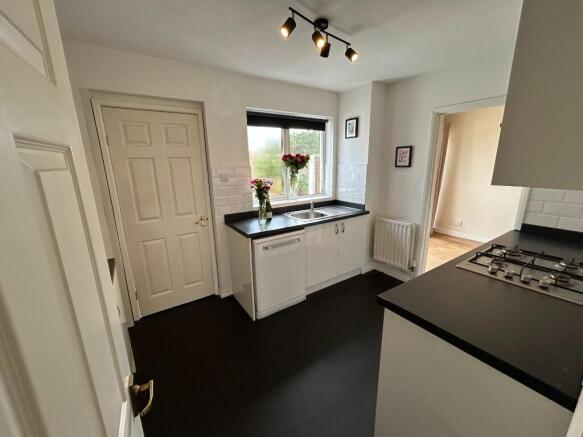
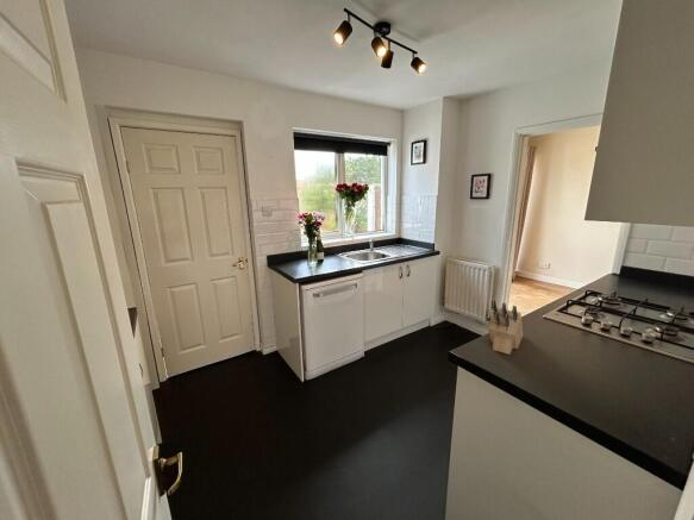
+ knife block (506, 320)
